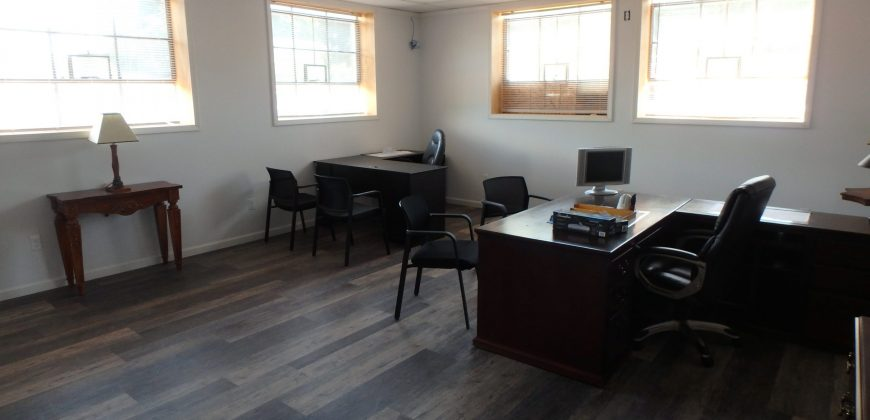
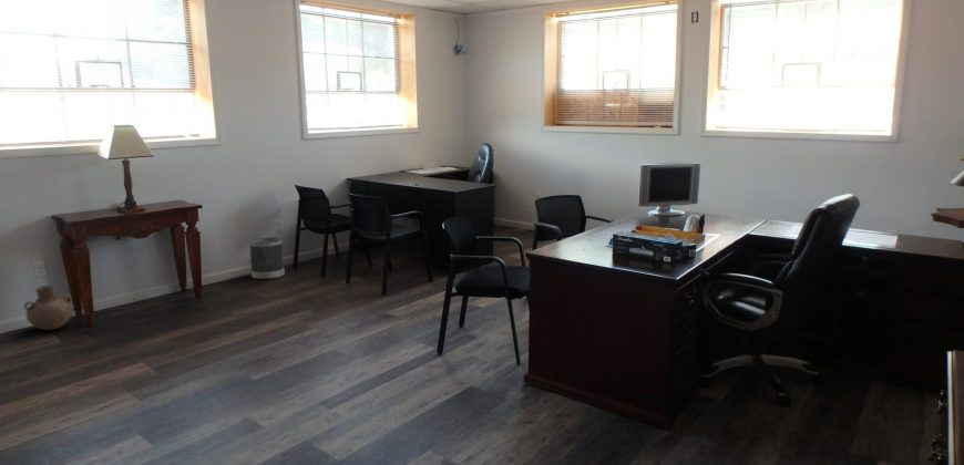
+ vase (48, 307)
+ wastebasket (266, 257)
